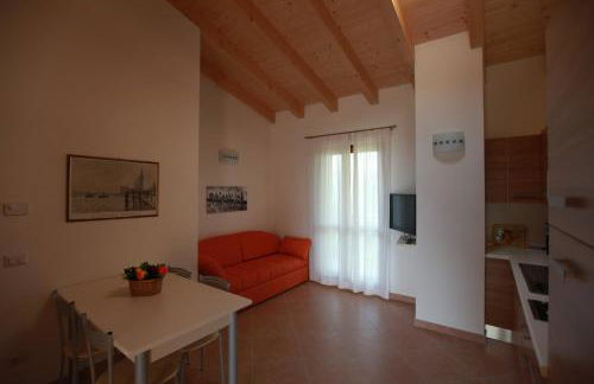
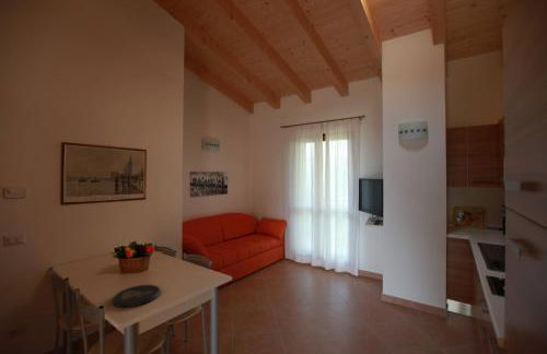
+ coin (137, 295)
